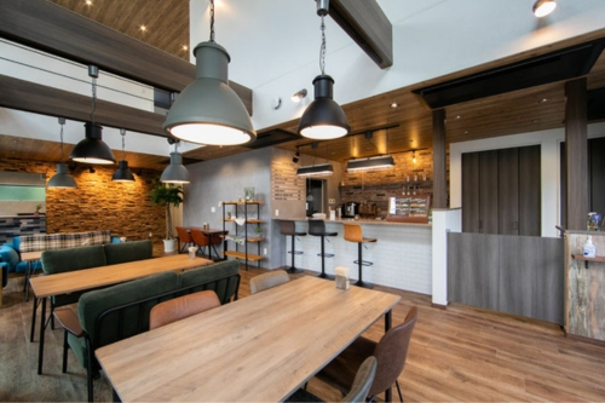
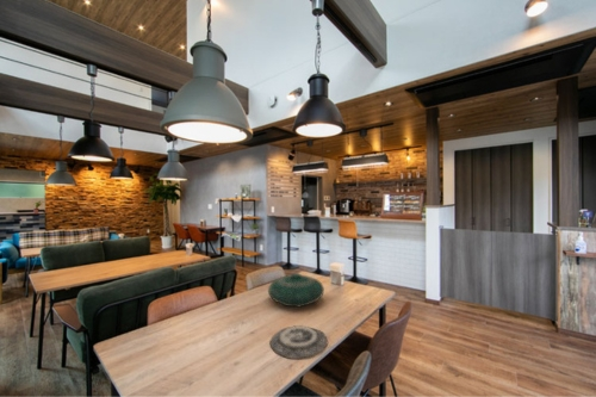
+ plate (298, 337)
+ decorative bowl (296, 286)
